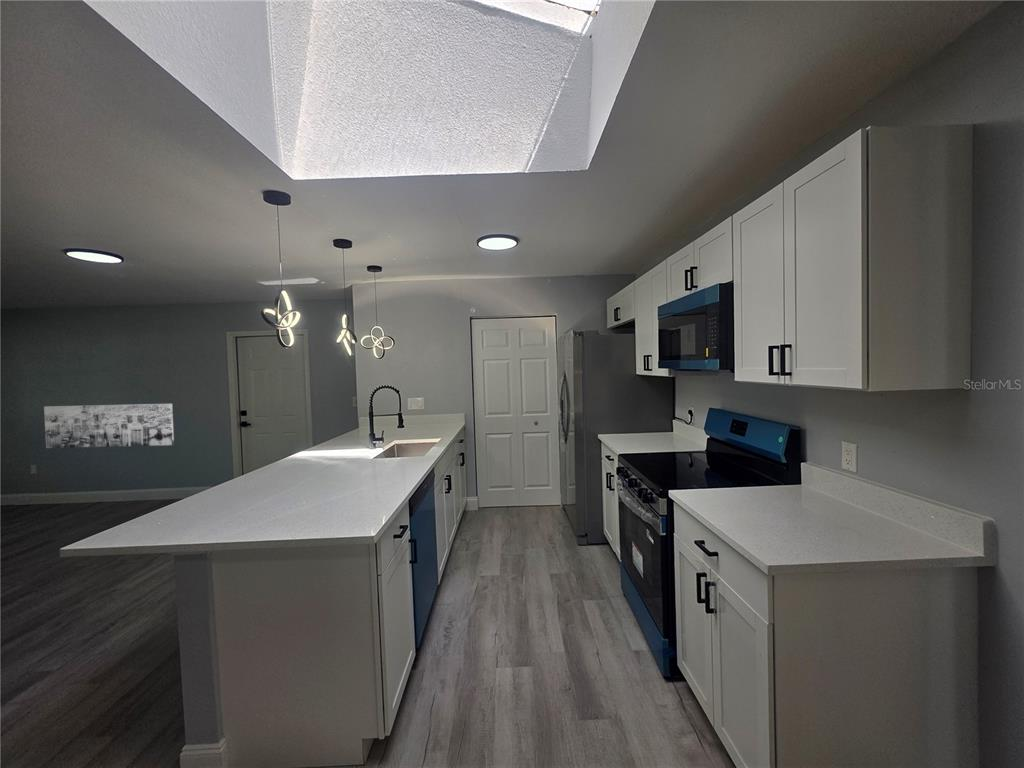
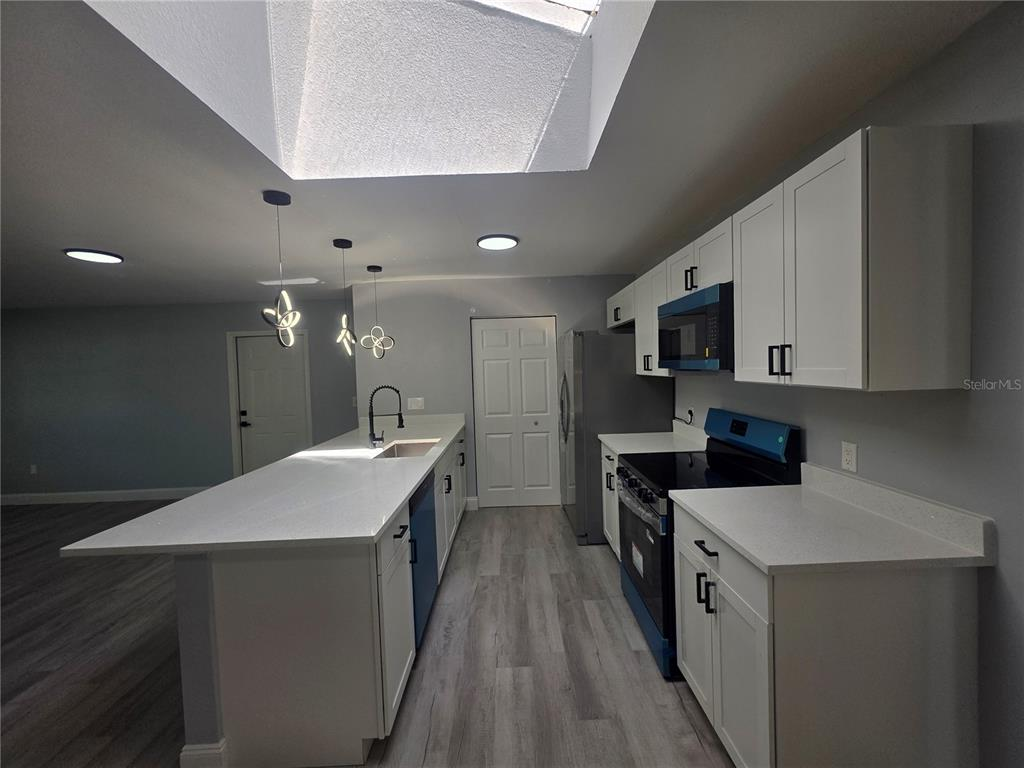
- wall art (109, 425)
